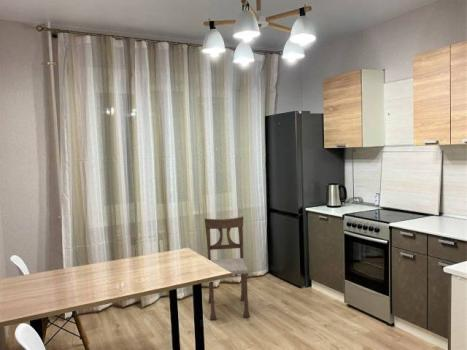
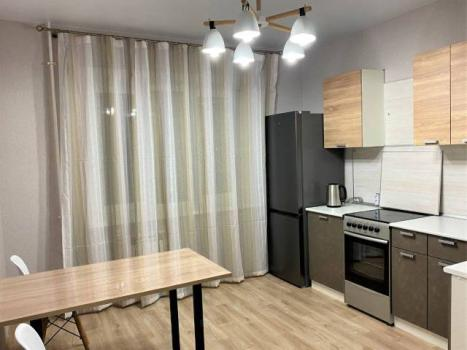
- dining chair (226, 265)
